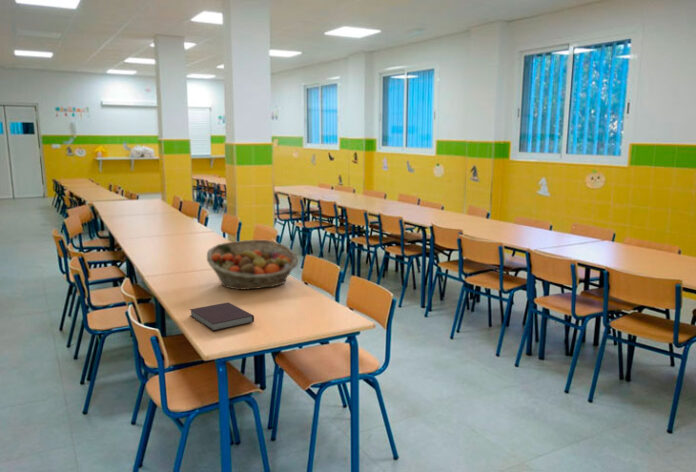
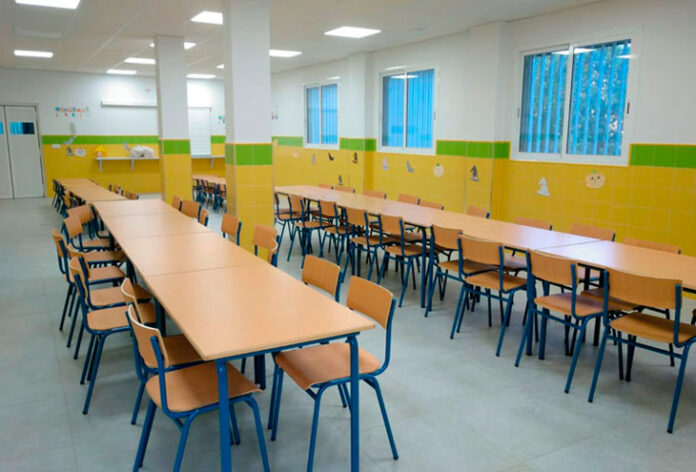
- notebook (221, 315)
- fruit basket (253, 263)
